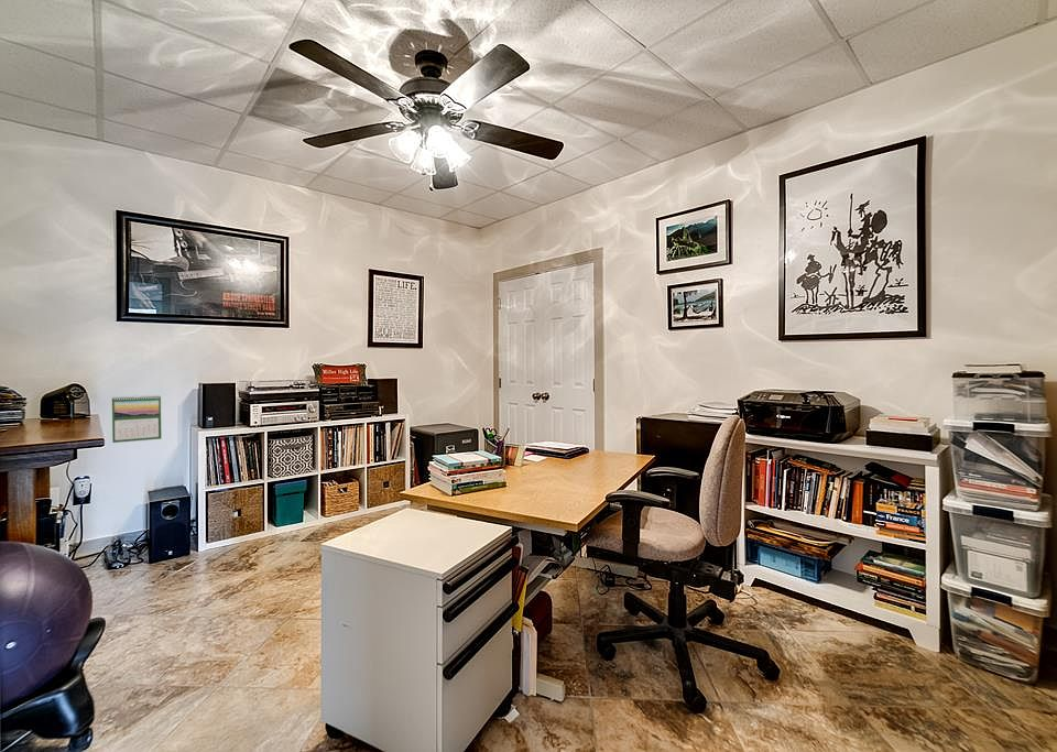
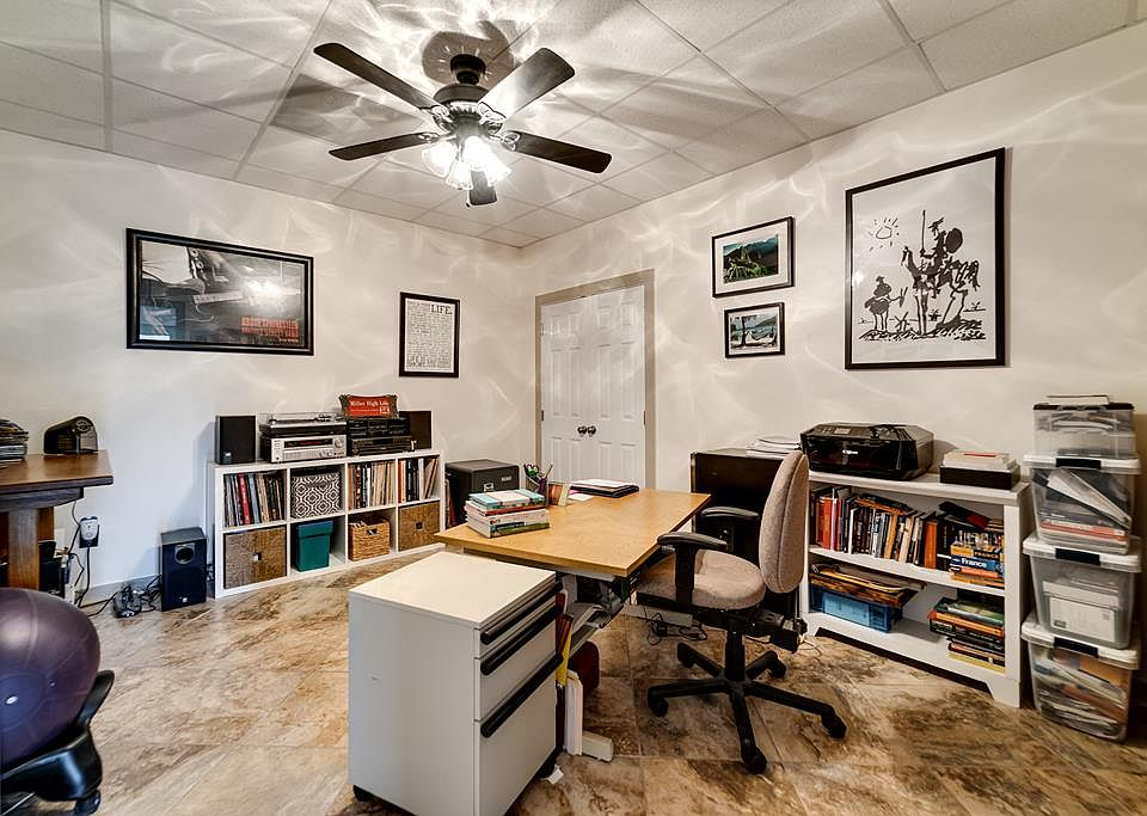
- calendar (137, 417)
